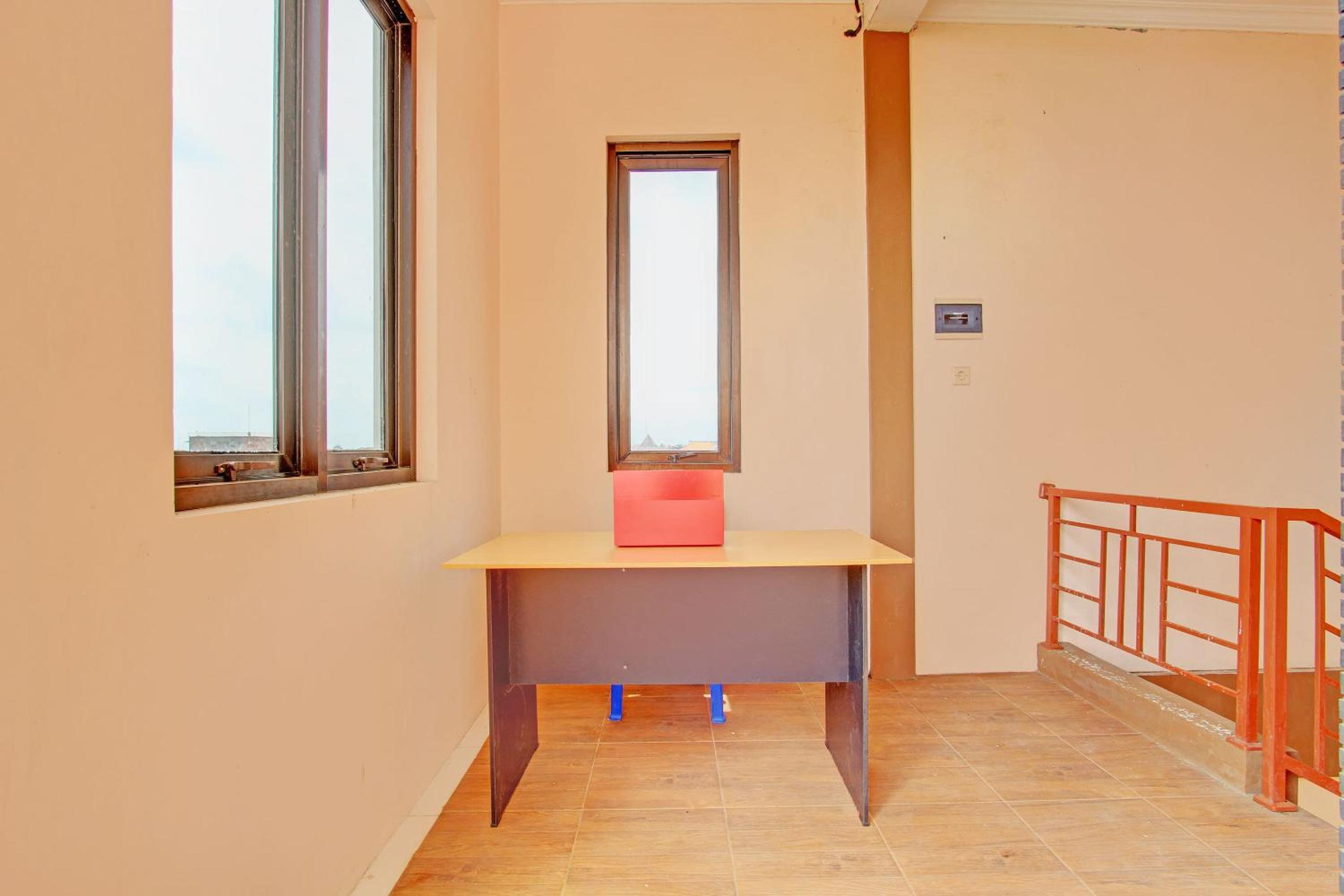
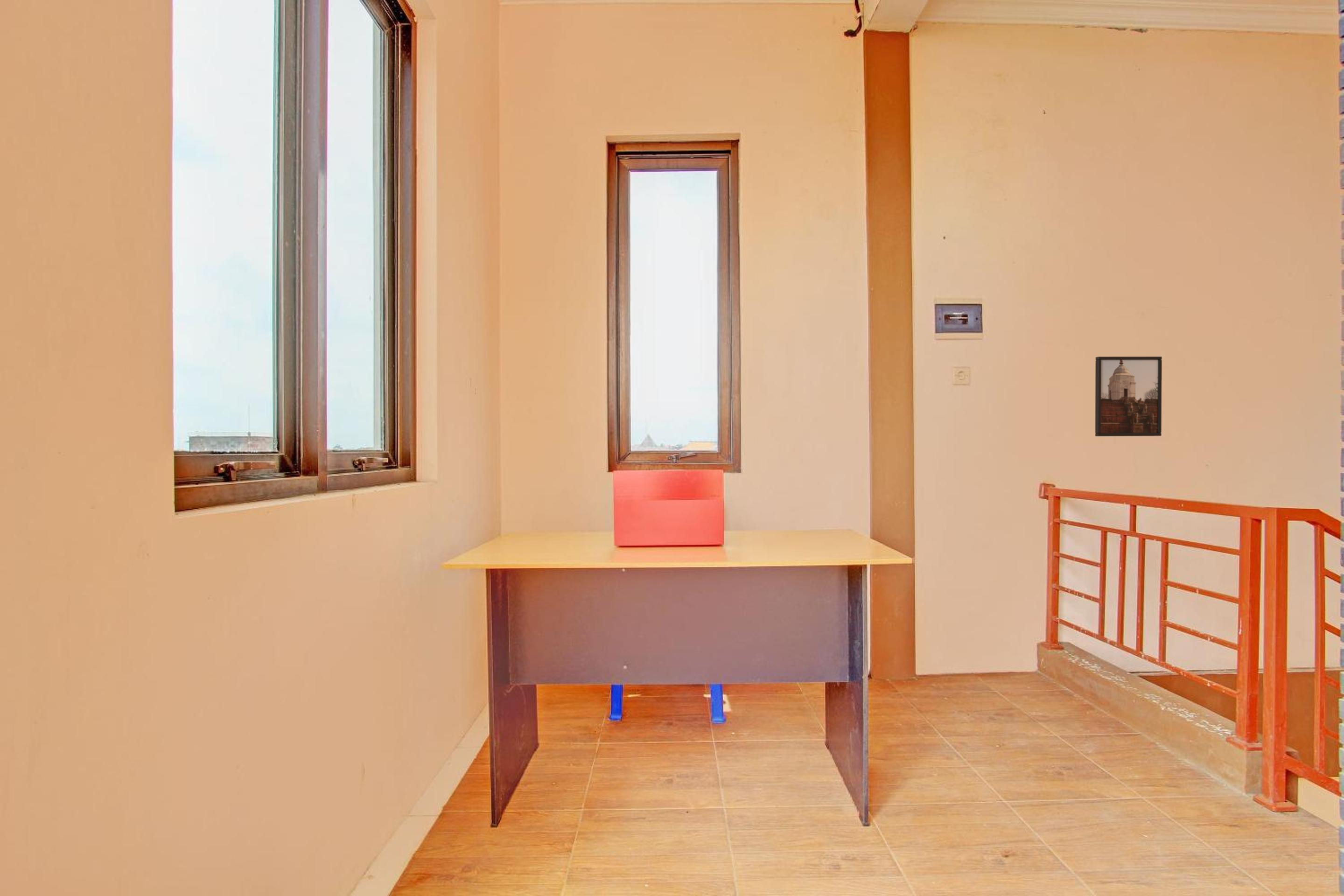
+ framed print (1128, 396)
